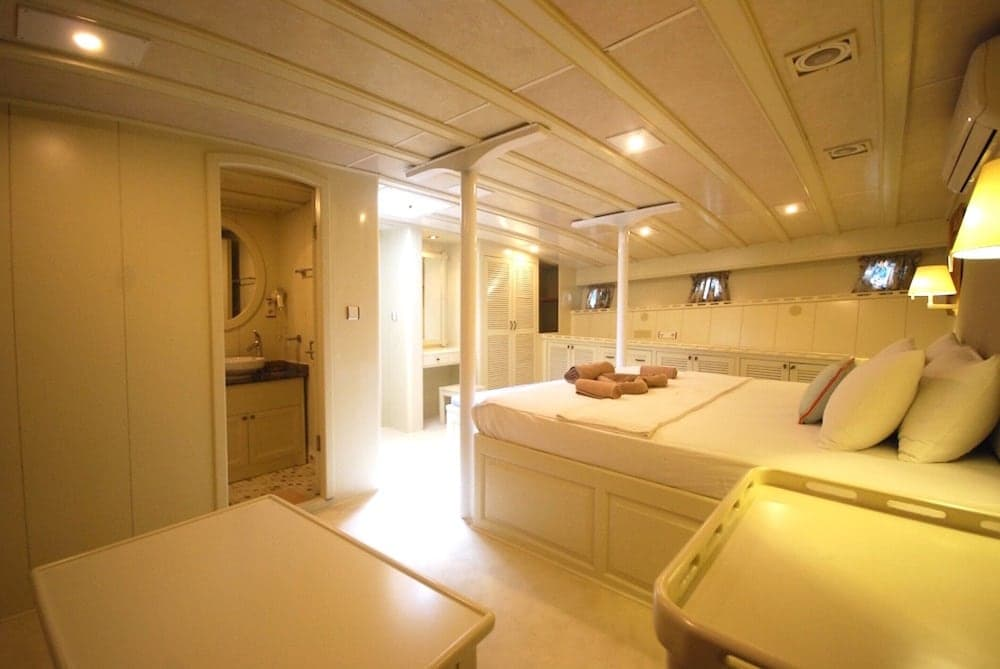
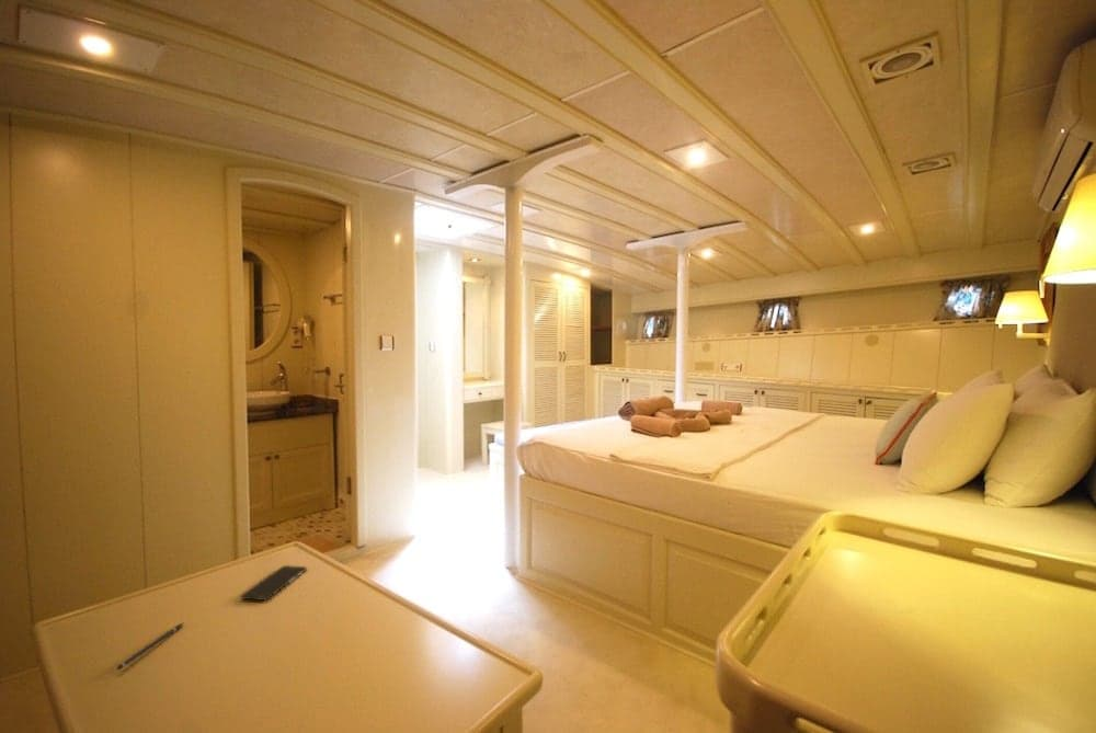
+ smartphone (275, 582)
+ pen (153, 643)
